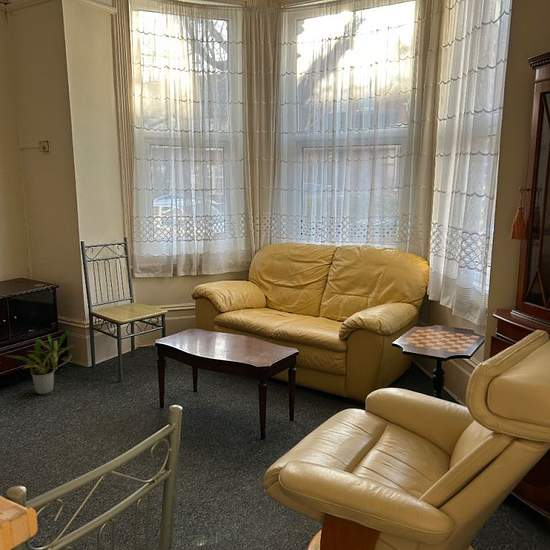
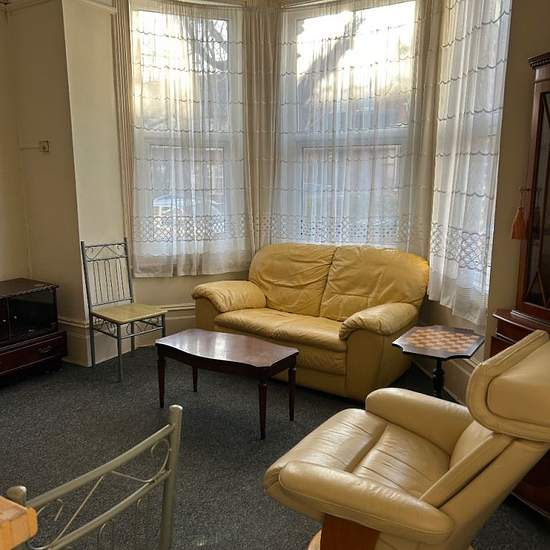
- potted plant (48, 363)
